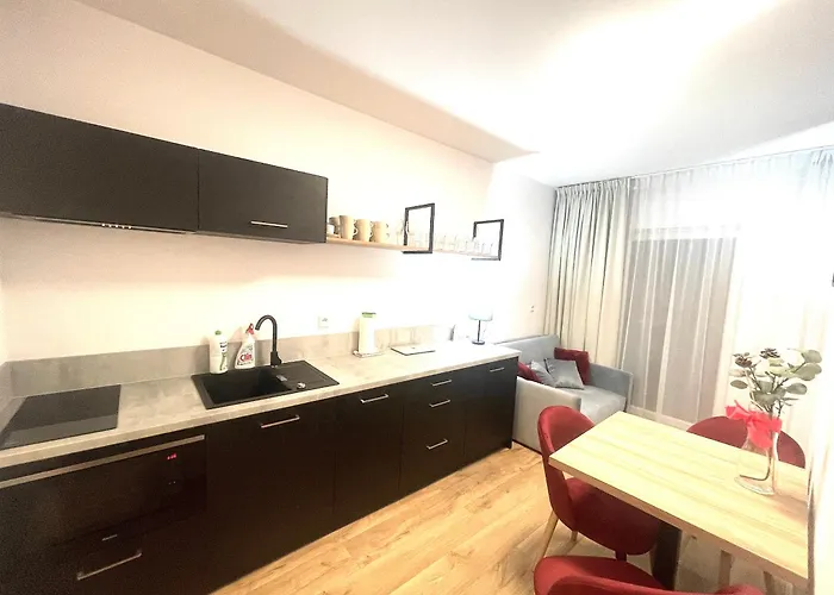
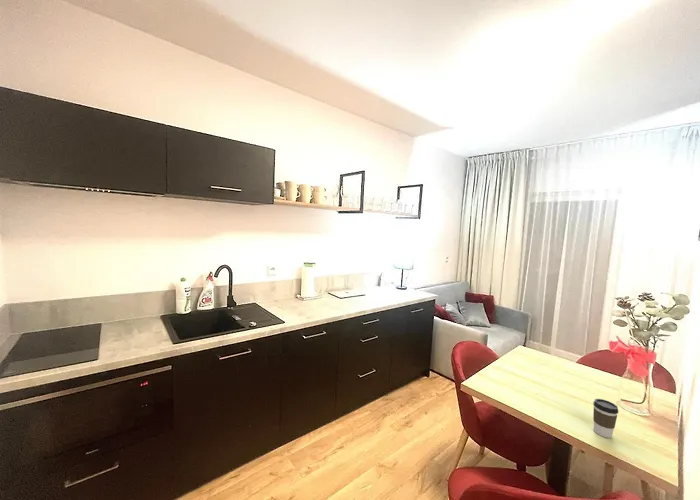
+ coffee cup (604, 418)
